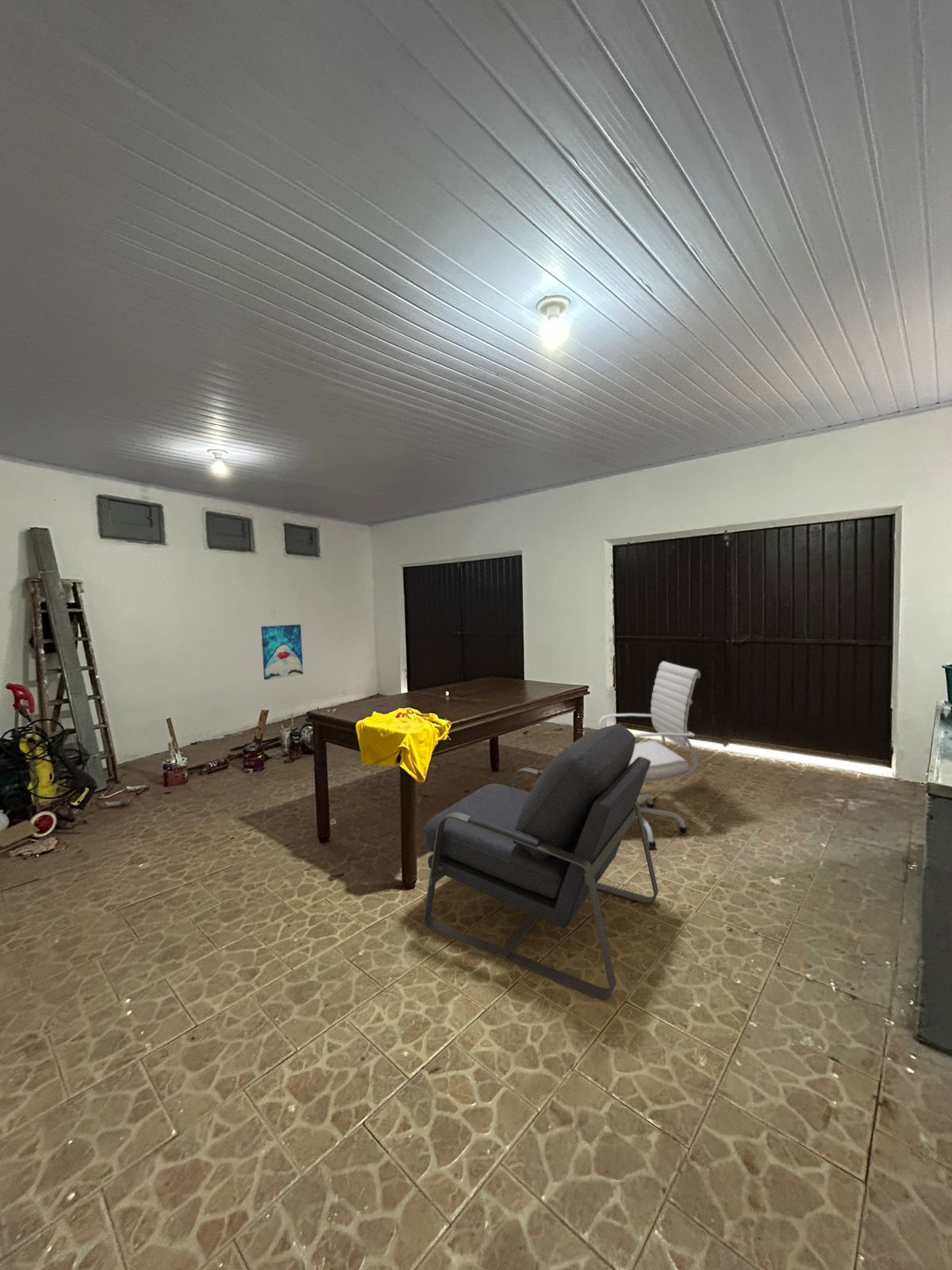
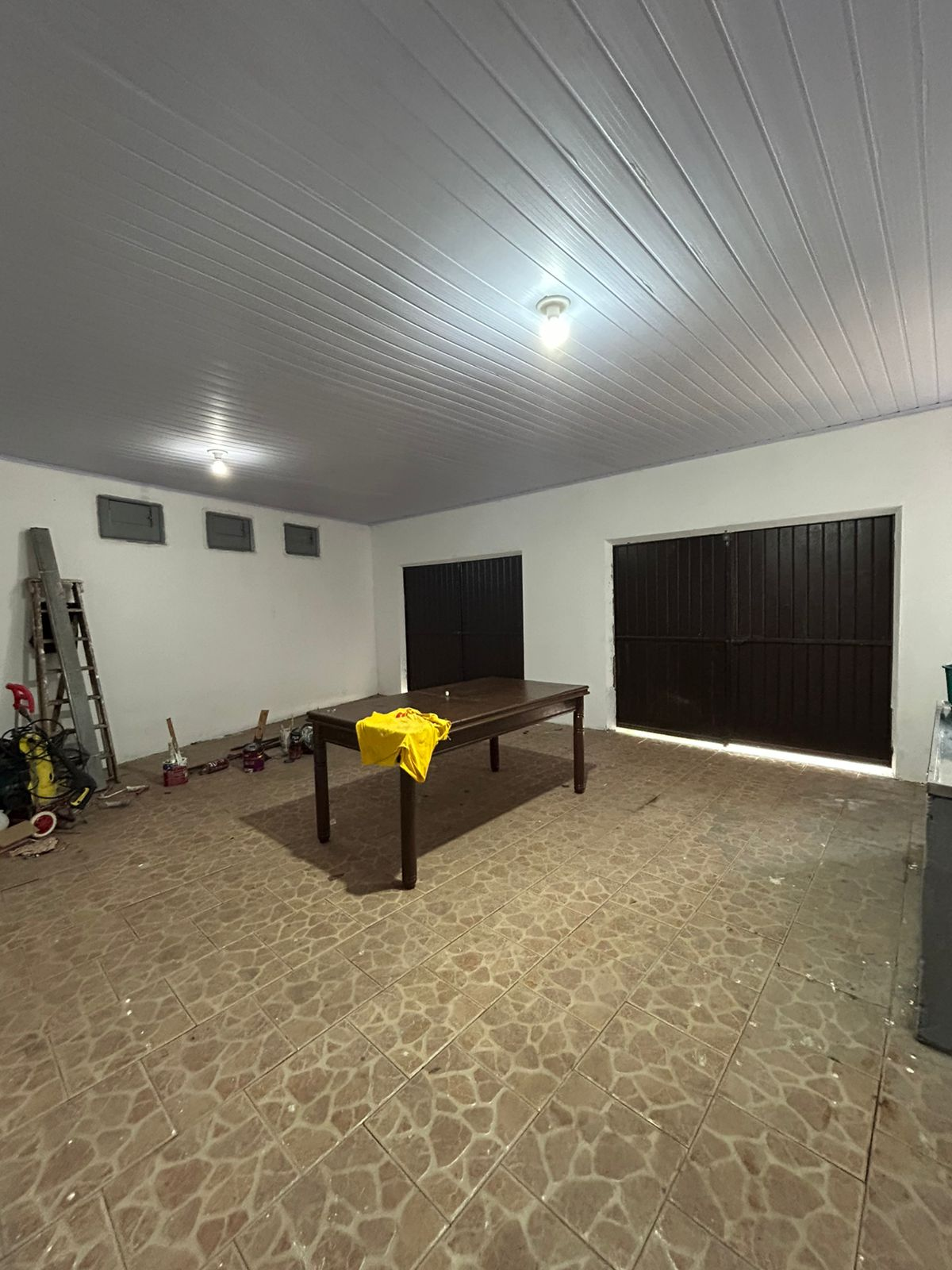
- chair (537, 822)
- wall art (282, 651)
- office chair (635, 747)
